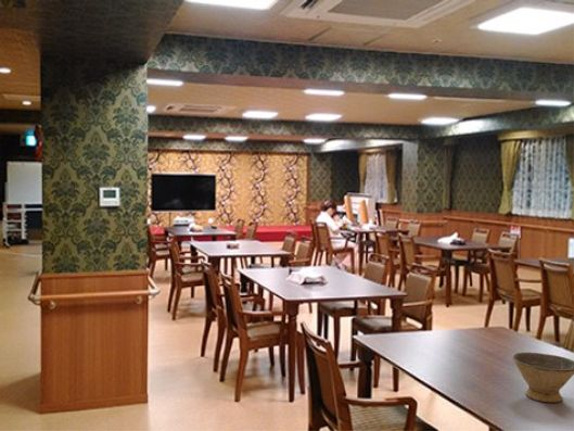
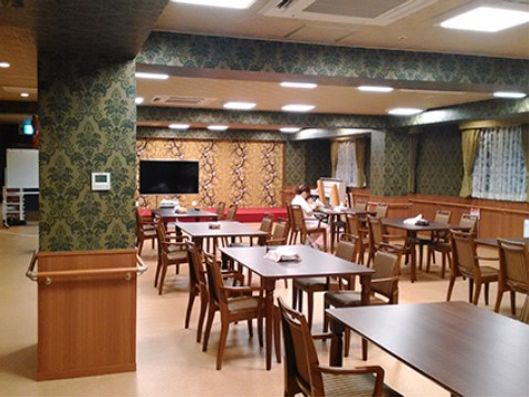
- bowl (545, 378)
